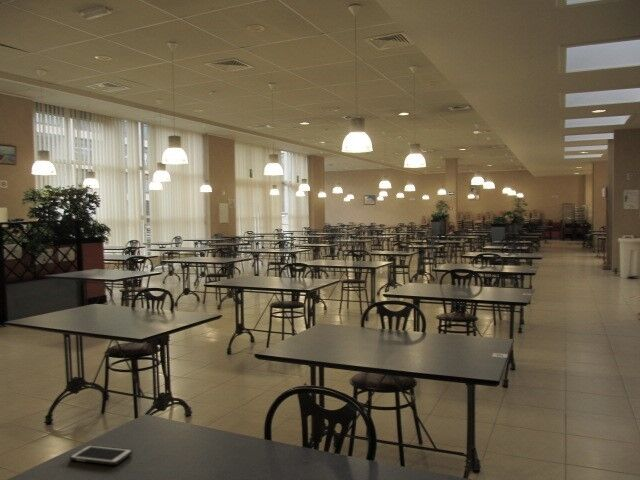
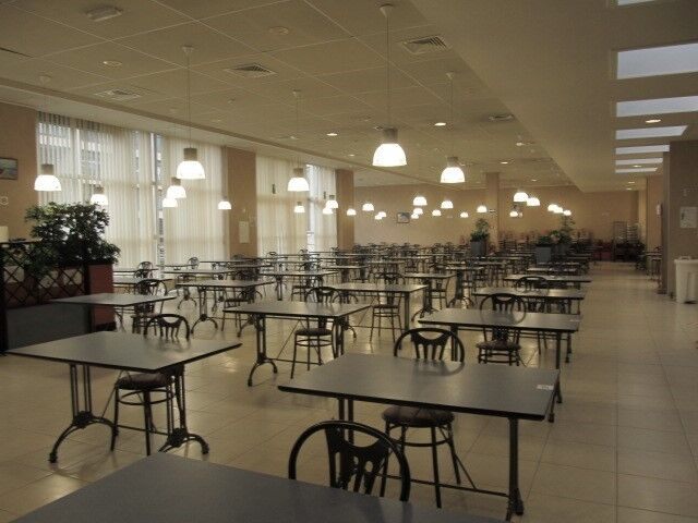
- cell phone (101, 455)
